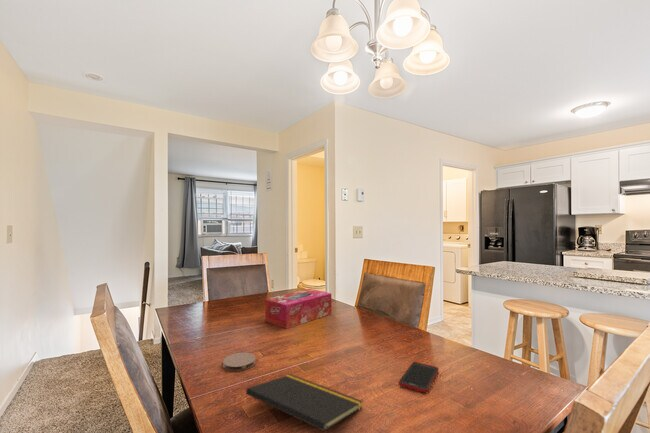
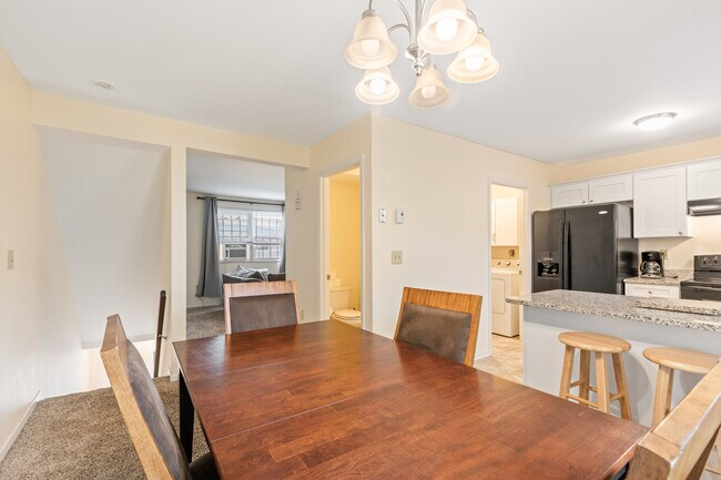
- coaster (239, 361)
- tissue box (299, 306)
- cell phone (419, 376)
- notepad (304, 397)
